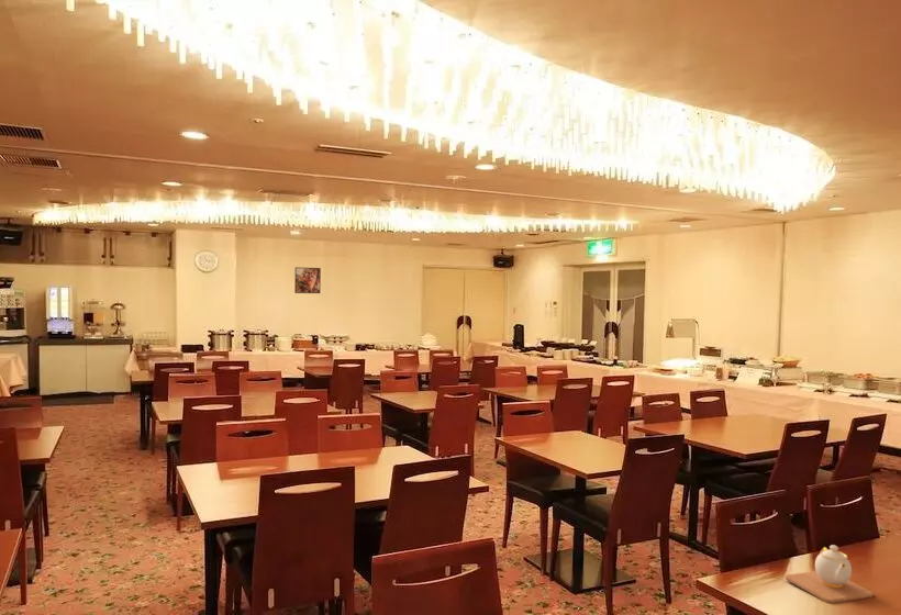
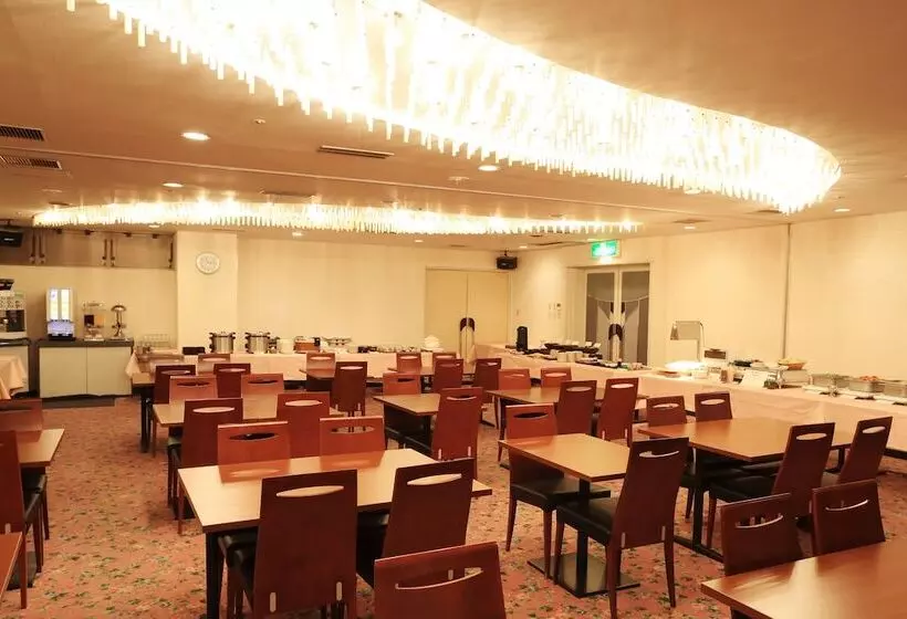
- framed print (308, 280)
- teapot (828, 567)
